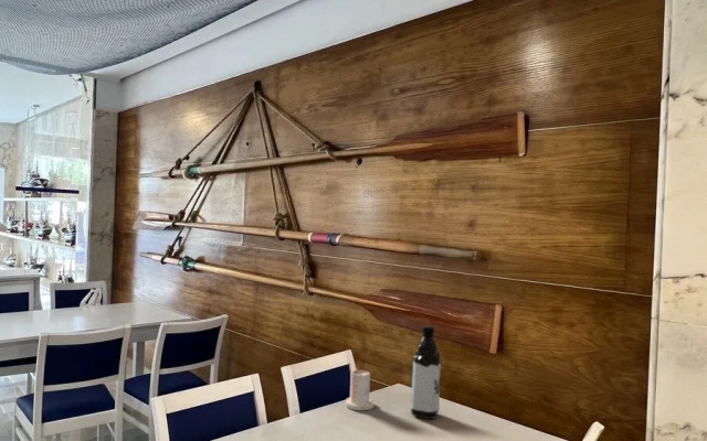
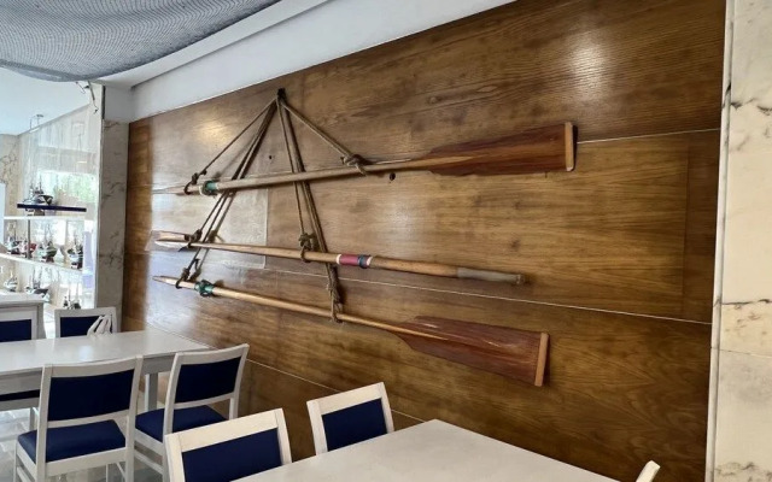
- candle (360, 386)
- water bottle (426, 370)
